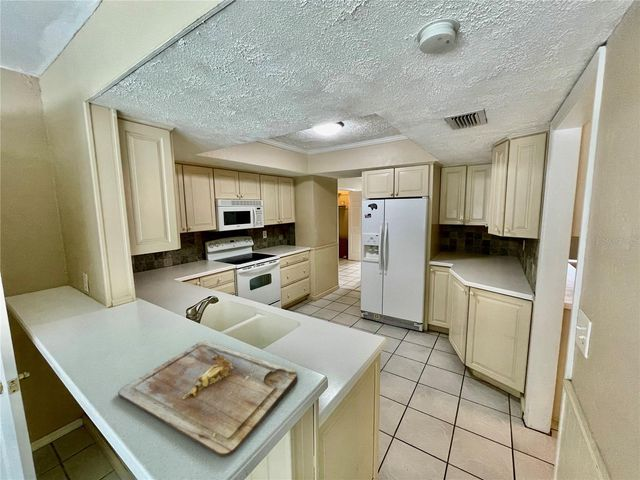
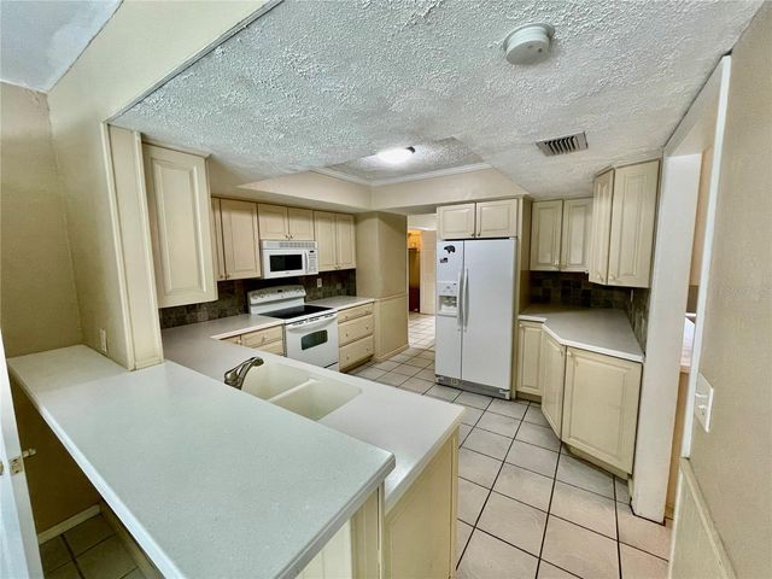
- cutting board (210, 376)
